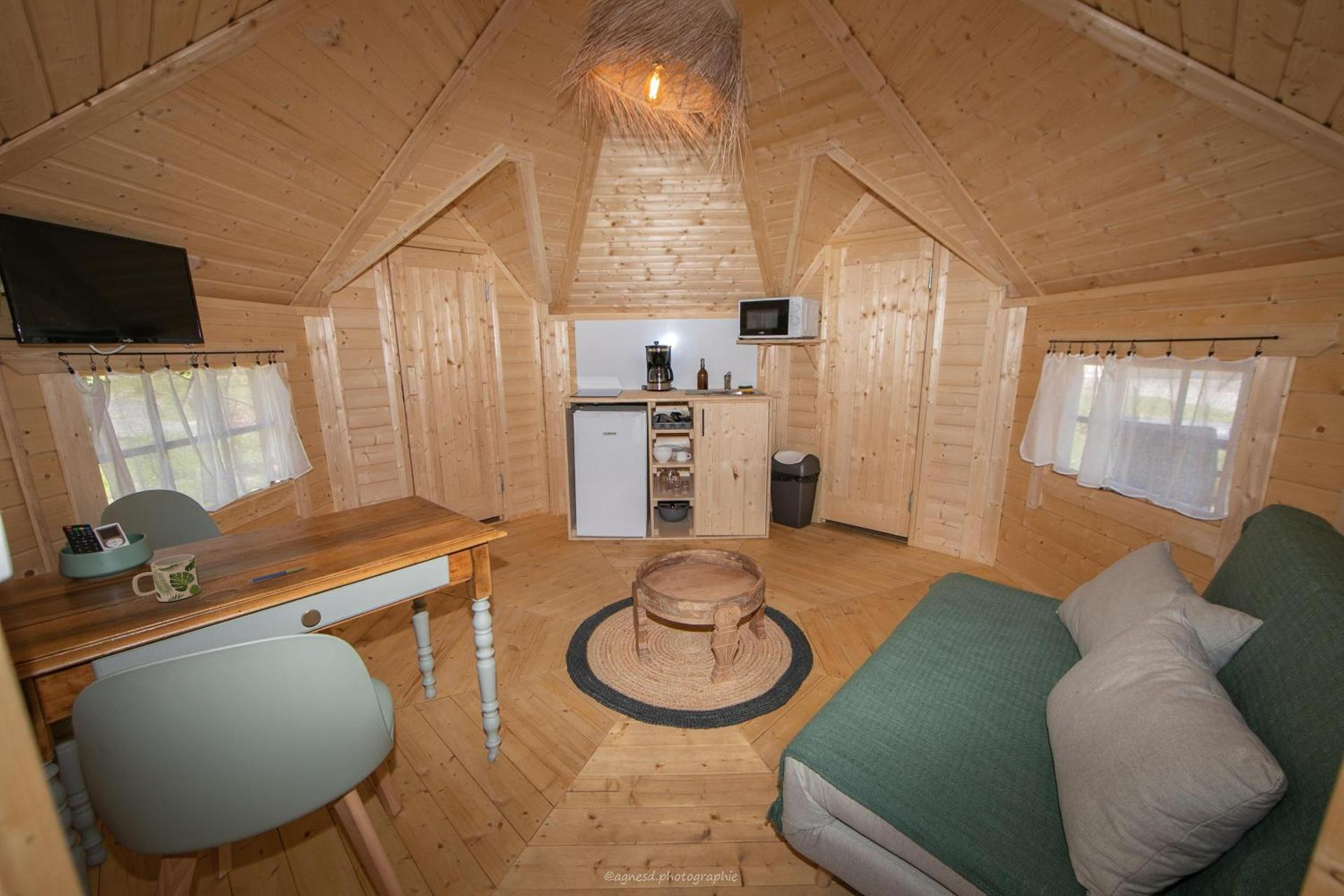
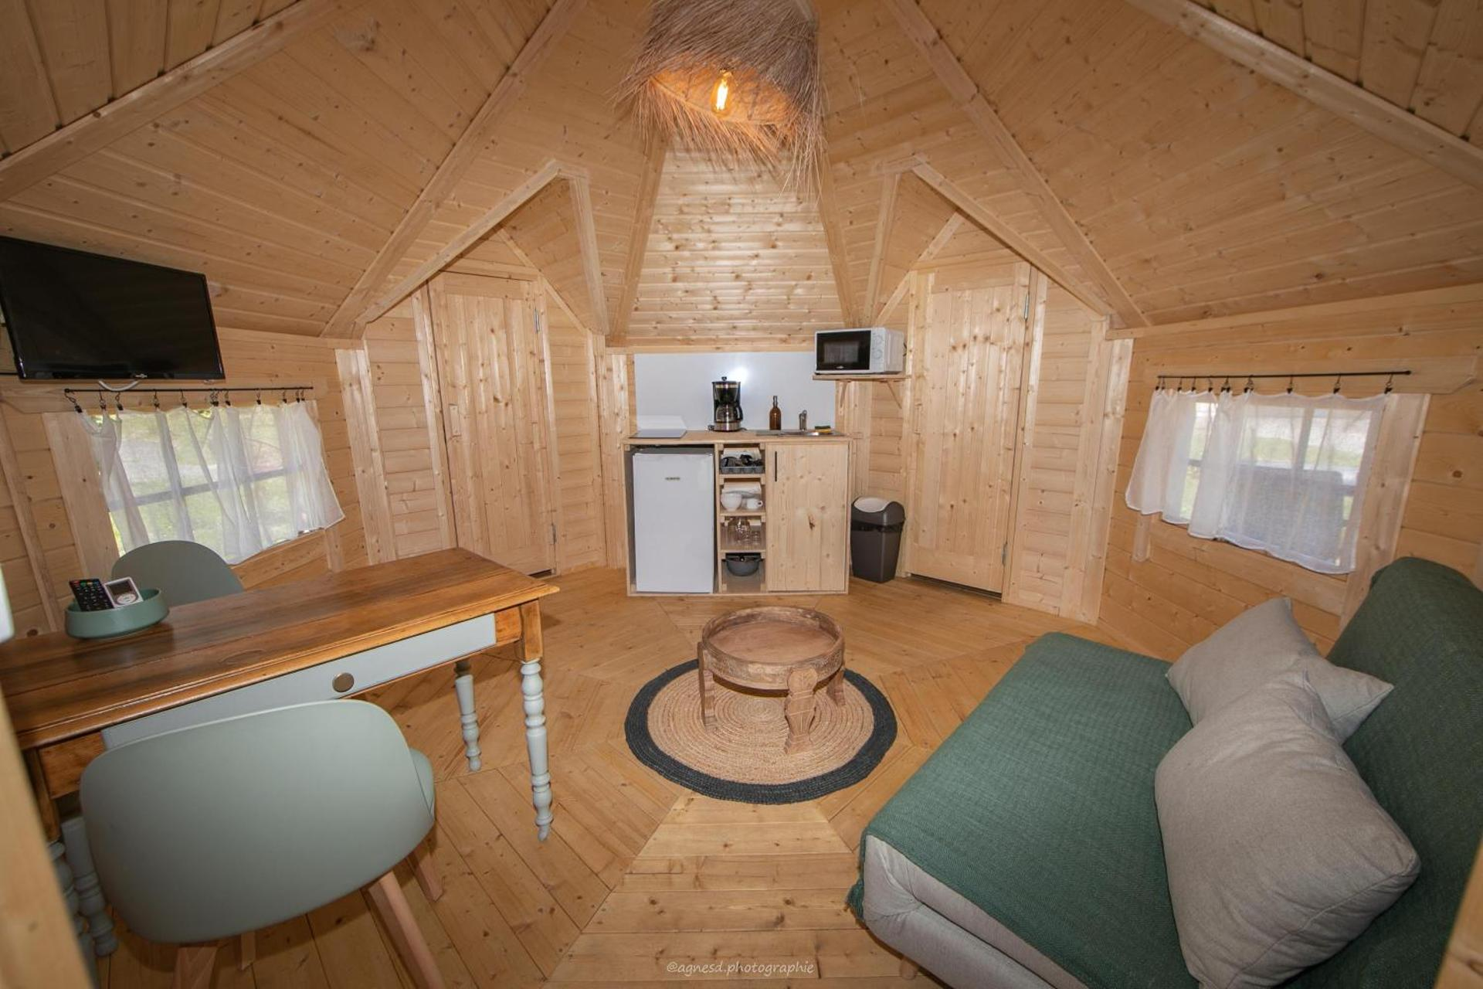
- pen (278, 573)
- mug (166, 580)
